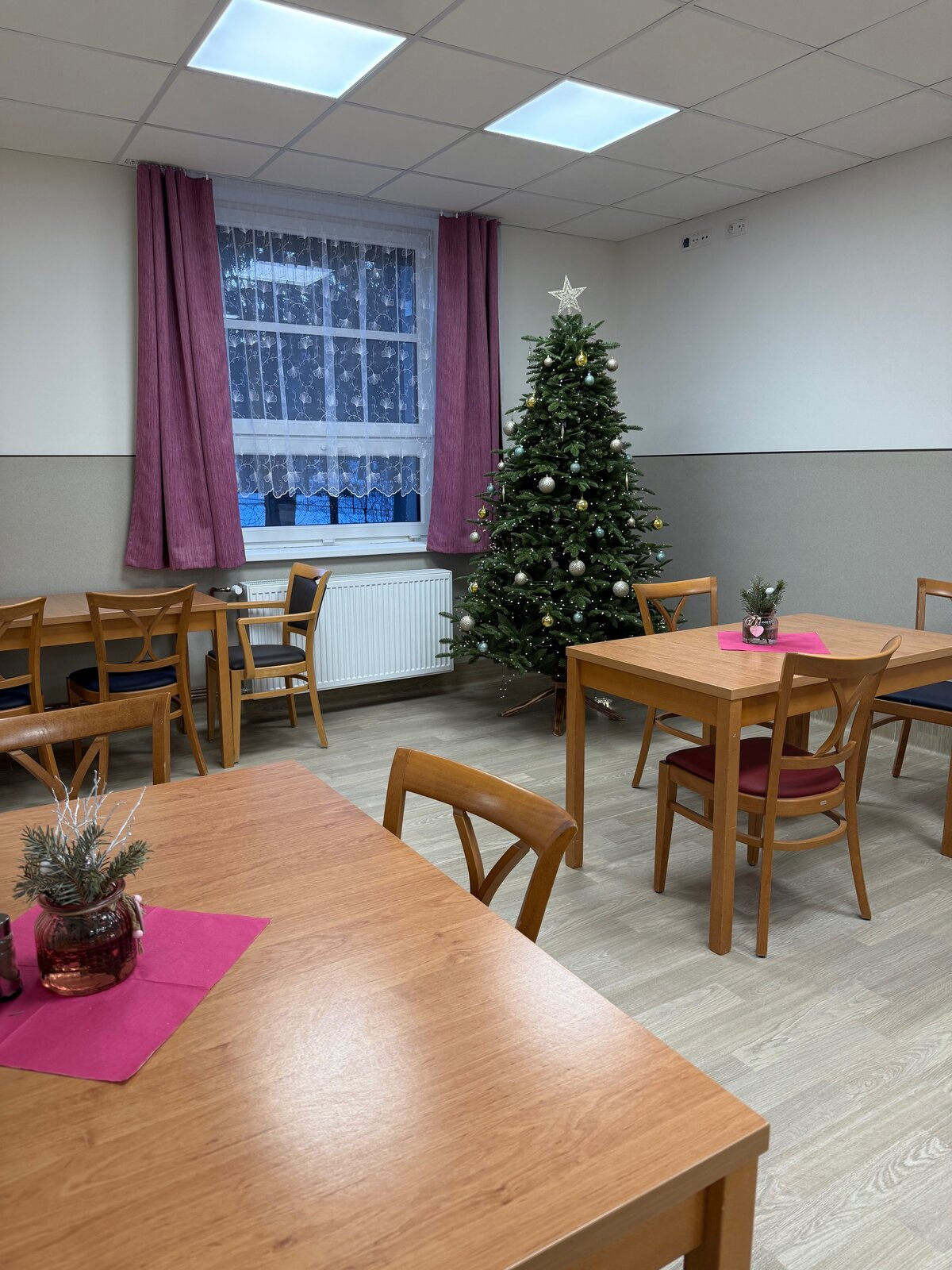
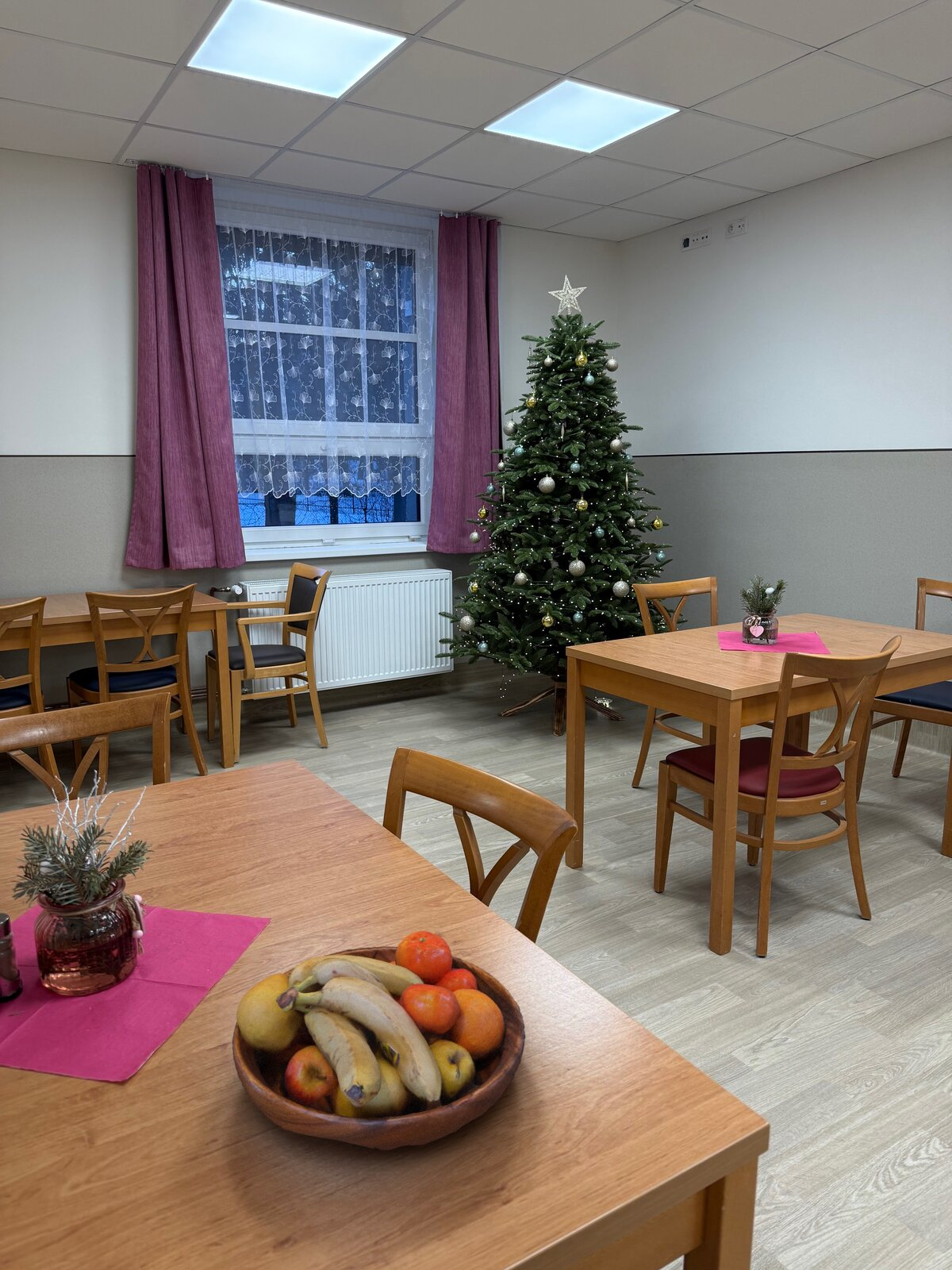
+ fruit bowl (382, 1012)
